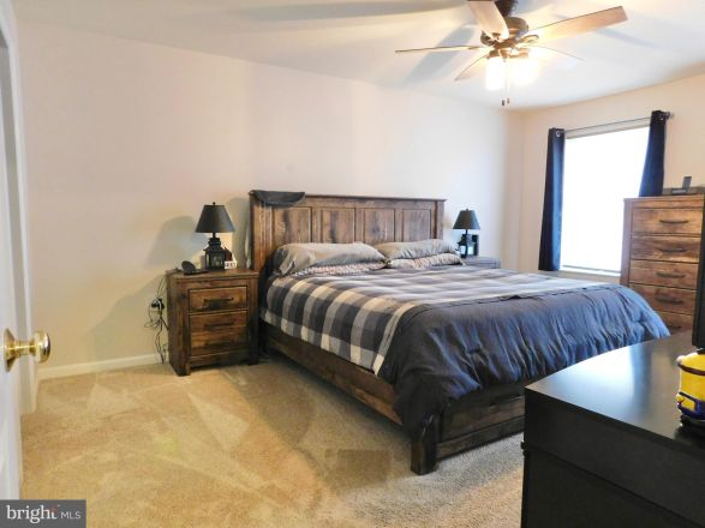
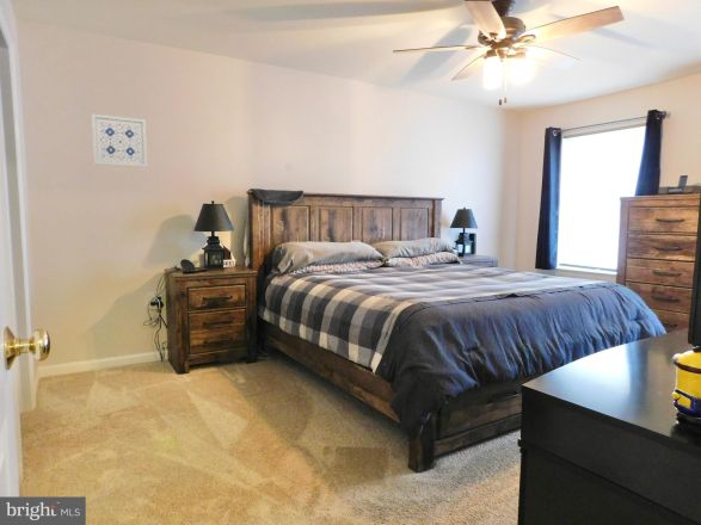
+ wall art (119, 141)
